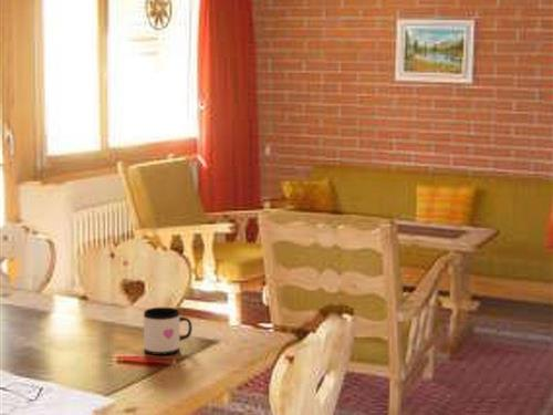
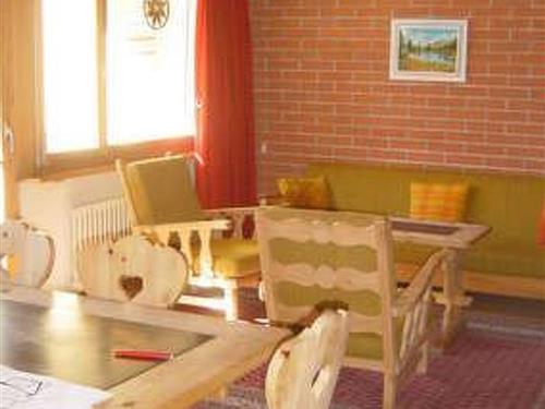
- mug (168, 330)
